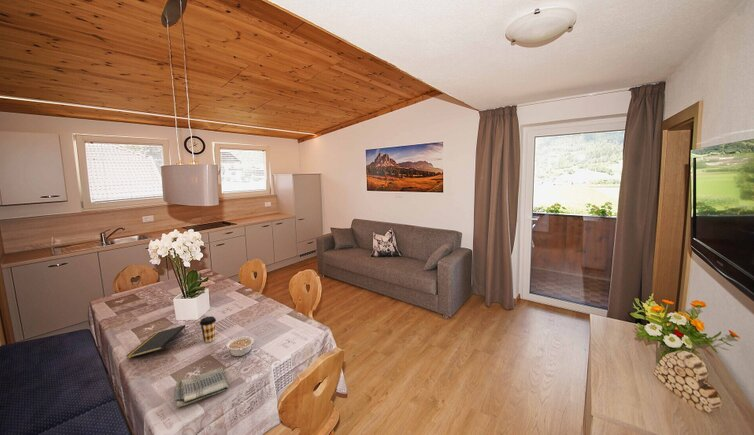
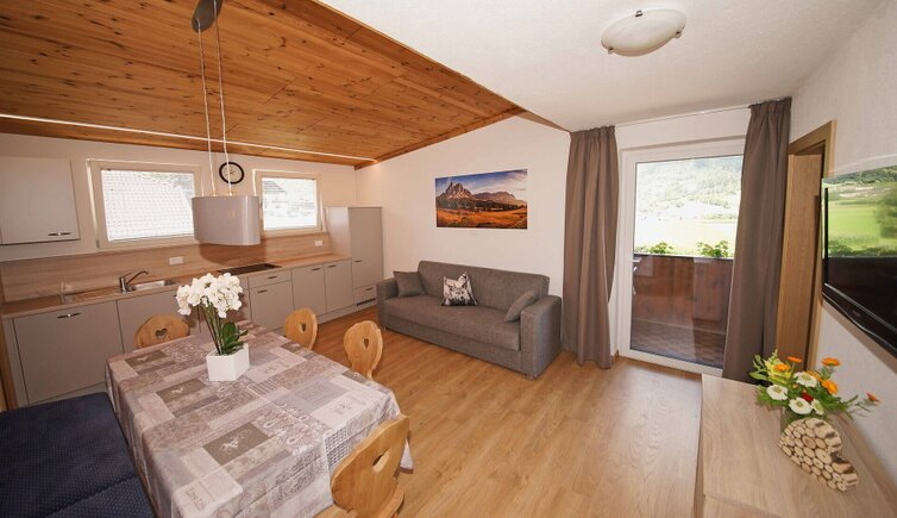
- legume (241, 346)
- dish towel (201, 384)
- coffee cup (208, 329)
- notepad (157, 340)
